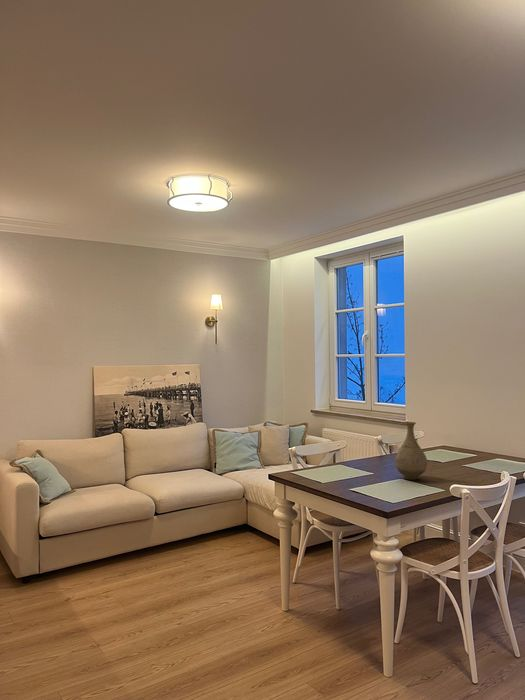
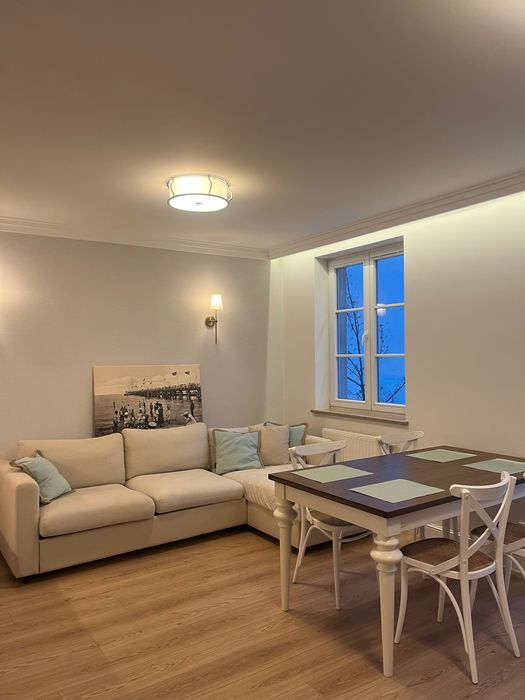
- vase (410, 450)
